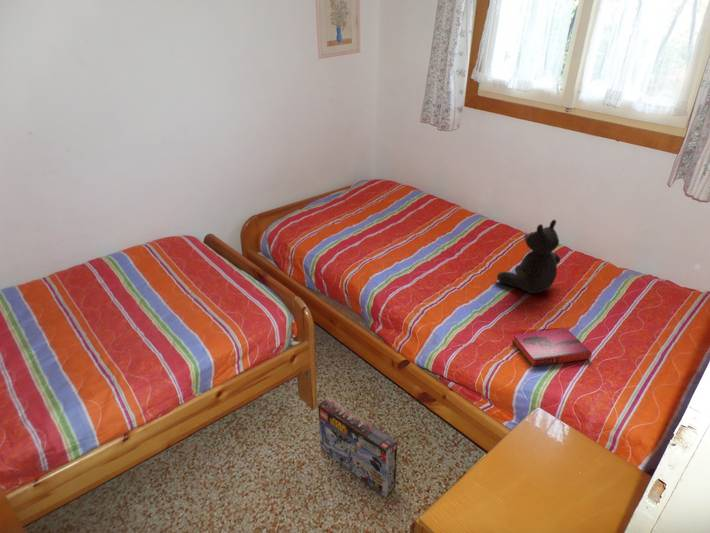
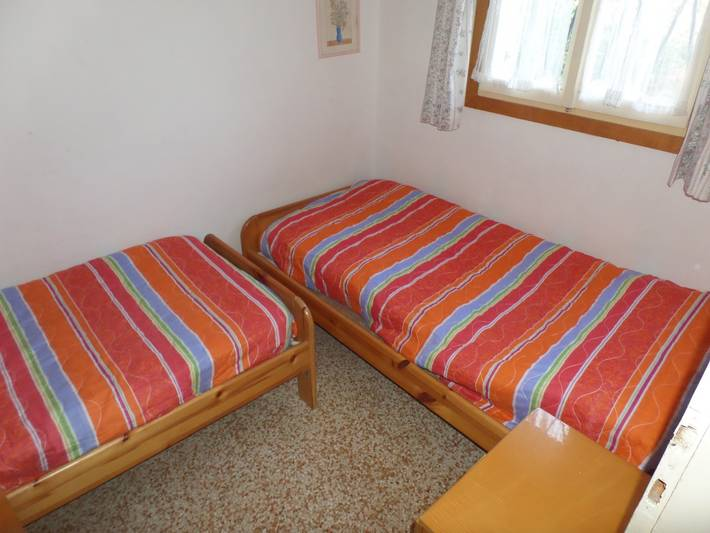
- teddy bear (530, 253)
- box (356, 445)
- hardback book (550, 346)
